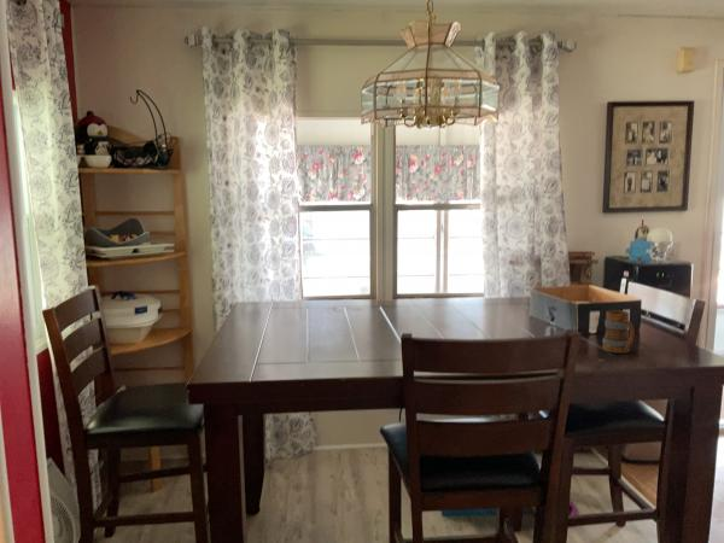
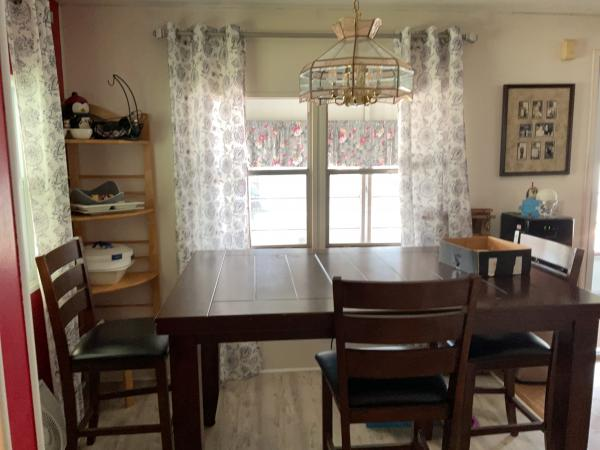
- mug (620, 332)
